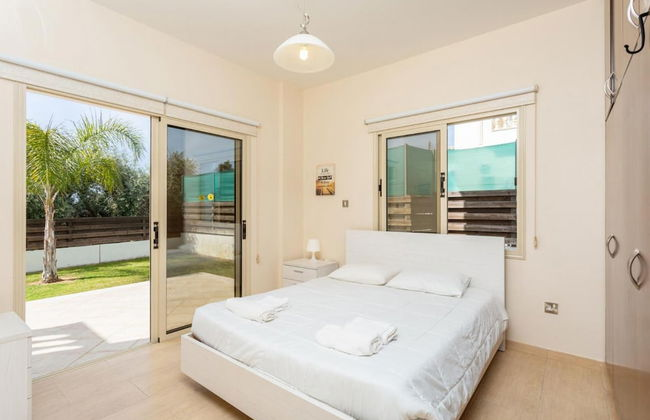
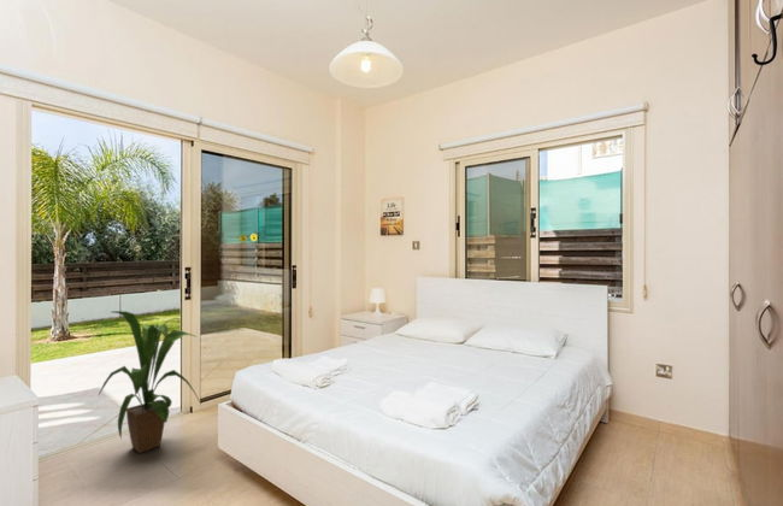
+ house plant (158, 371)
